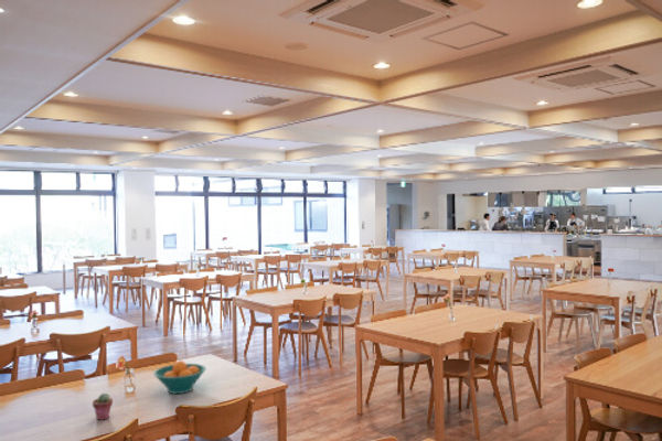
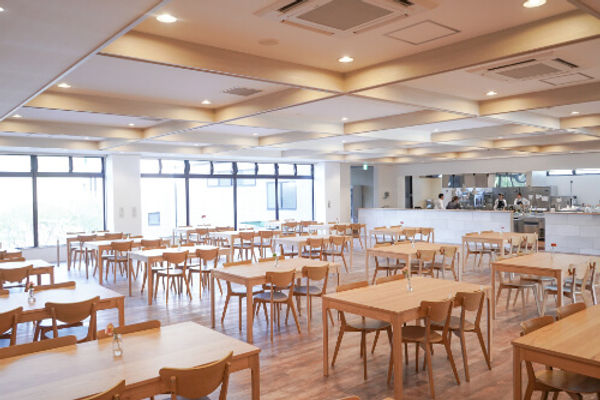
- fruit bowl (180, 375)
- potted succulent (103, 405)
